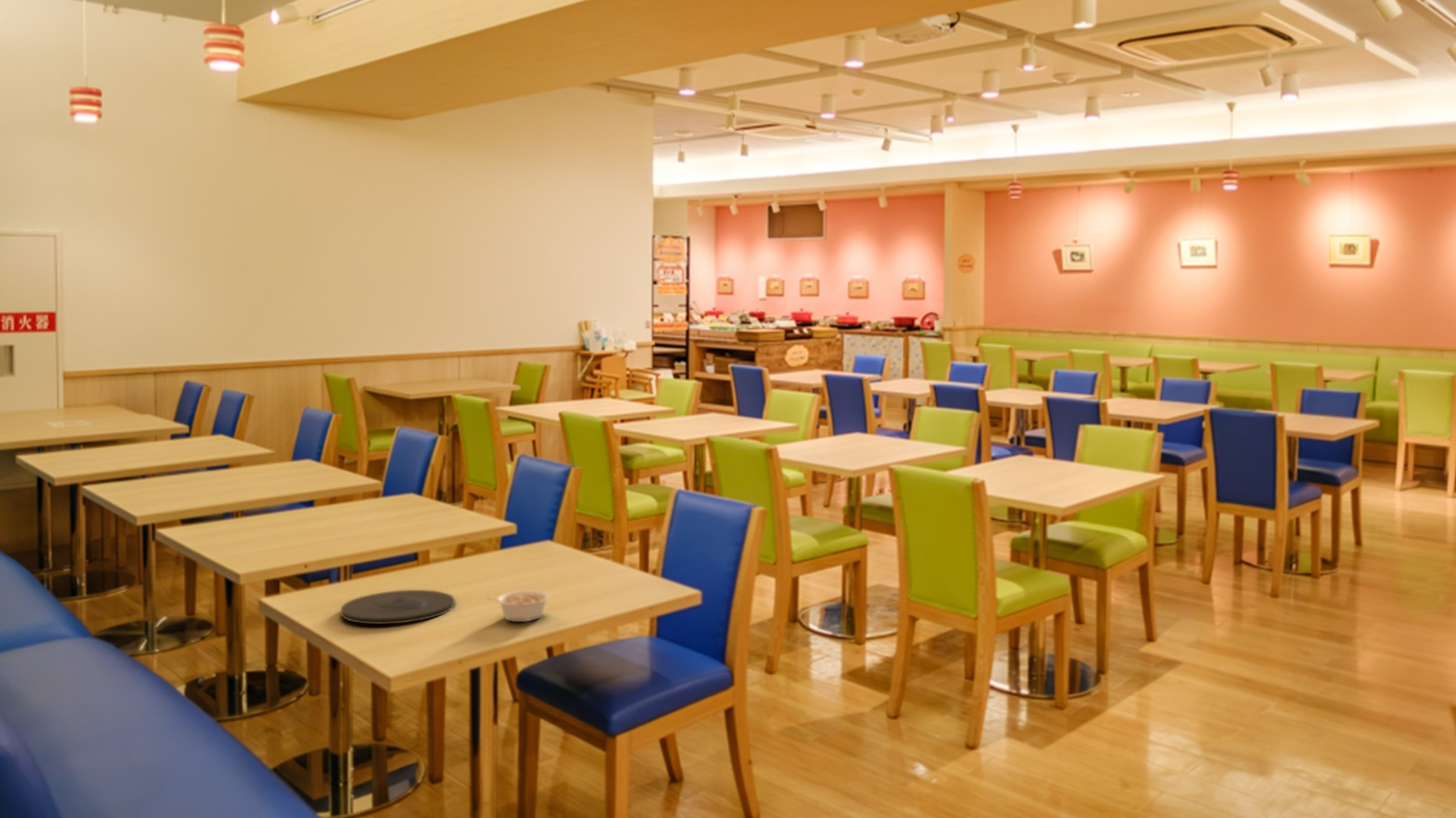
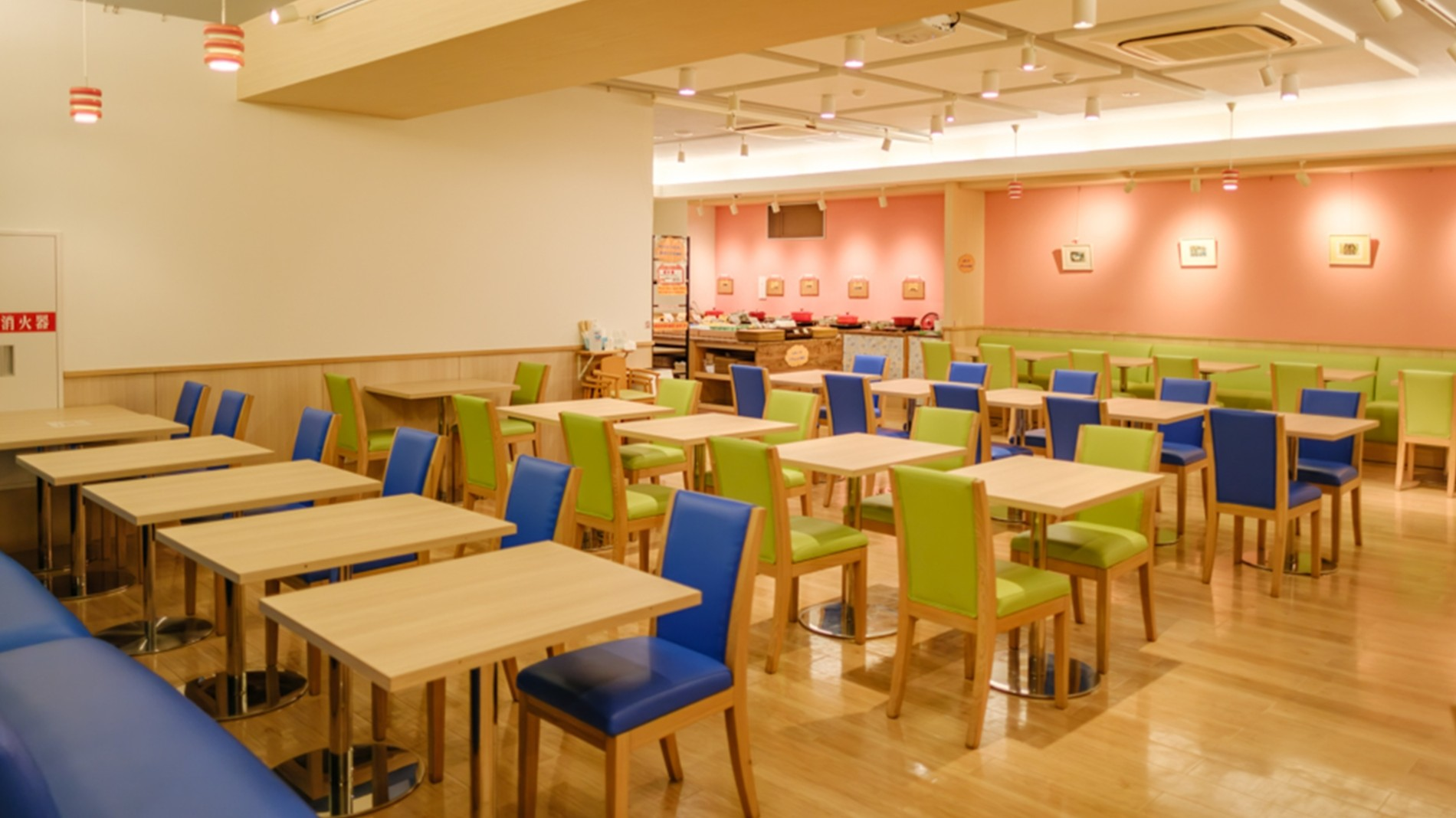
- plate (398, 602)
- legume (522, 605)
